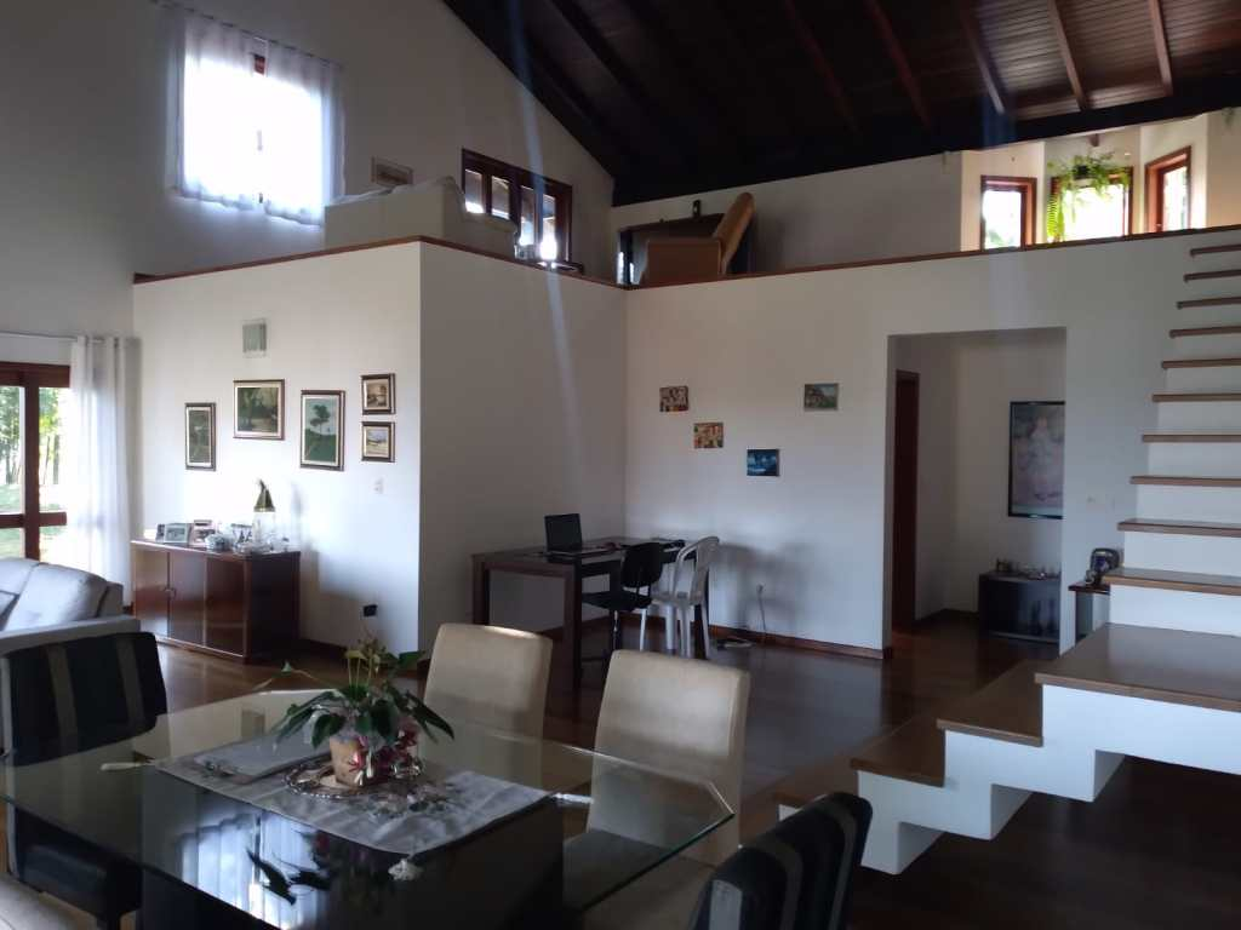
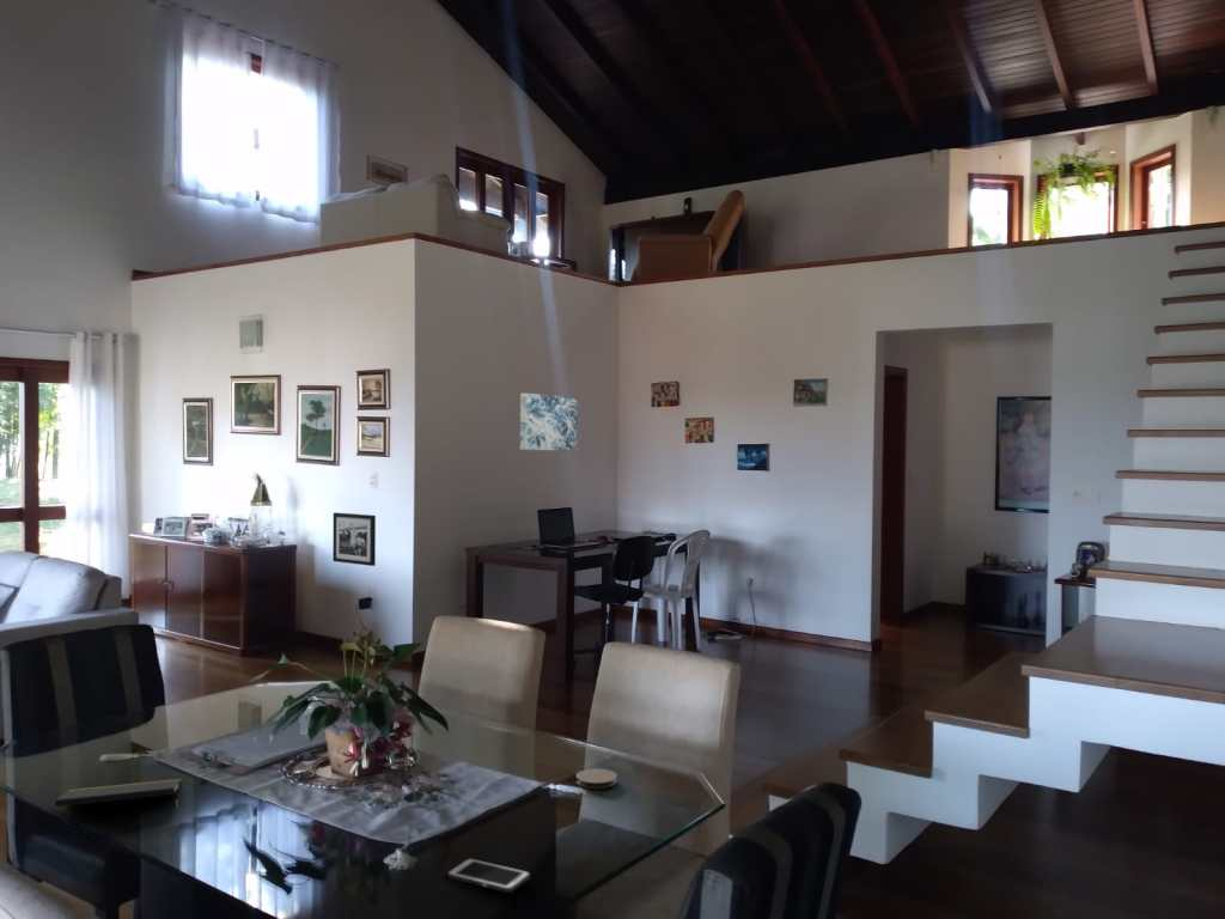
+ picture frame (353, 538)
+ coaster (596, 778)
+ notepad (121, 791)
+ wall art (549, 422)
+ cell phone (488, 875)
